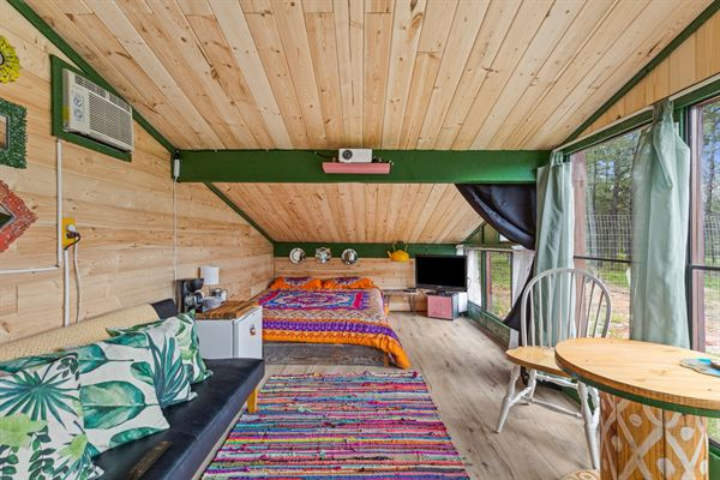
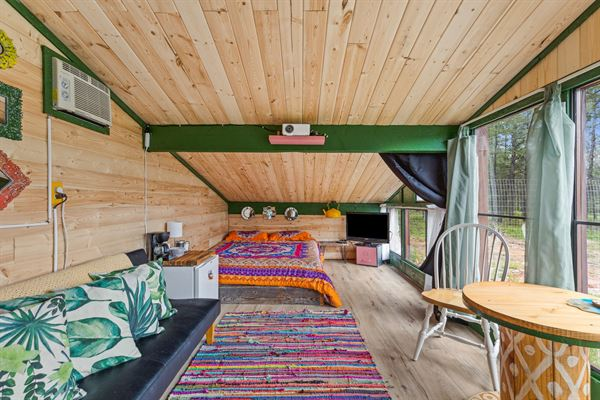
- remote control (150, 458)
